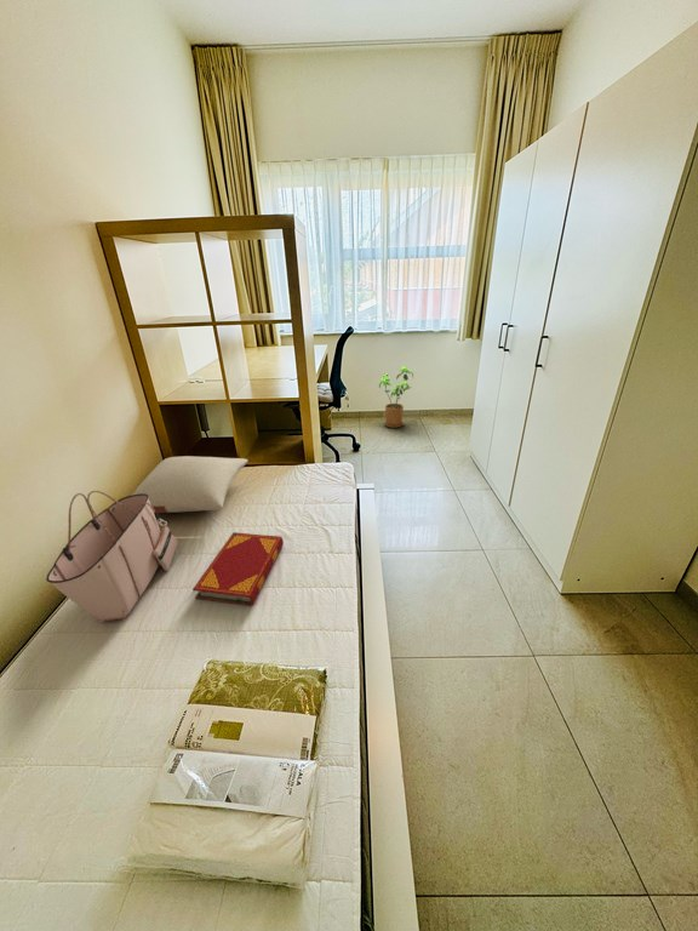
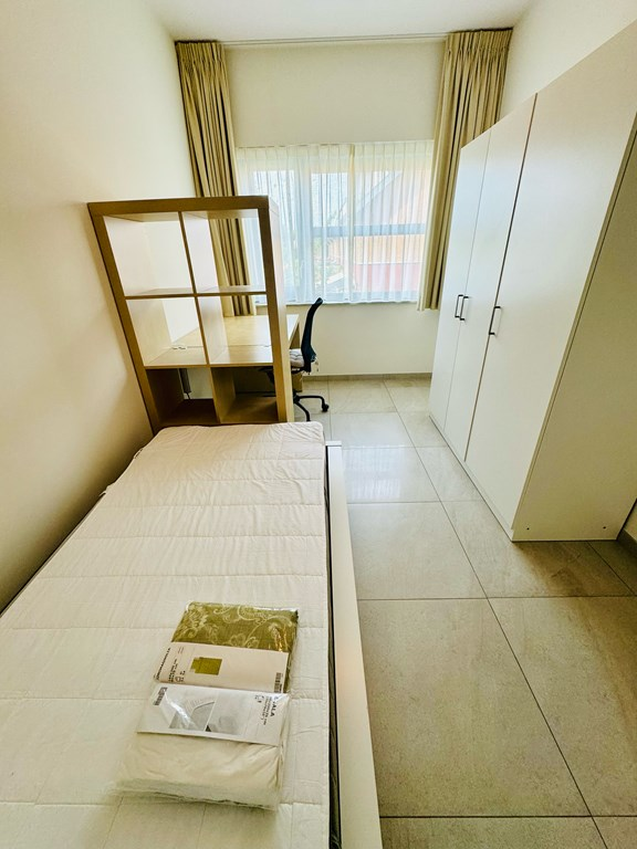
- pillow (190, 481)
- hardback book (242, 565)
- house plant (396, 396)
- tote bag (114, 542)
